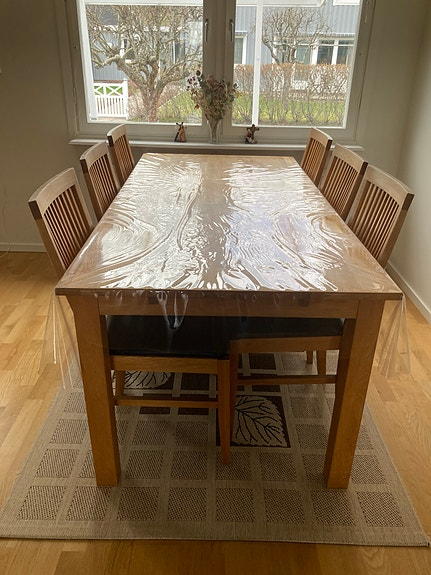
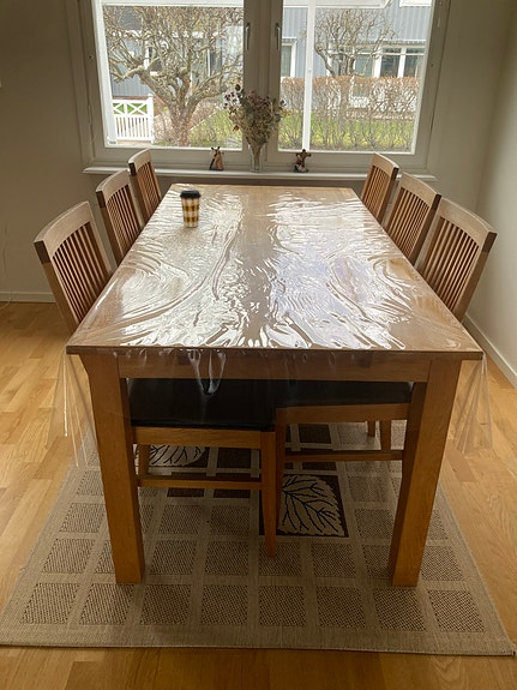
+ coffee cup (191, 208)
